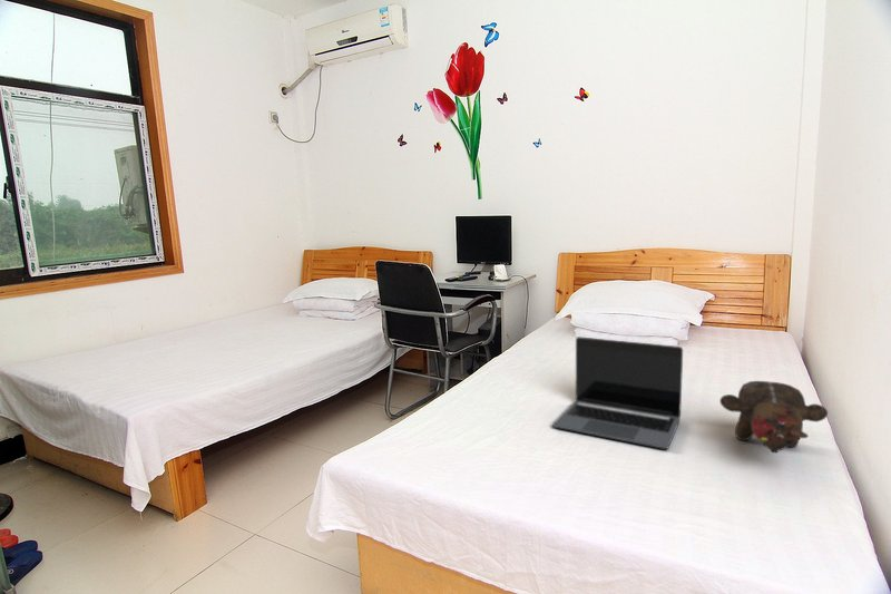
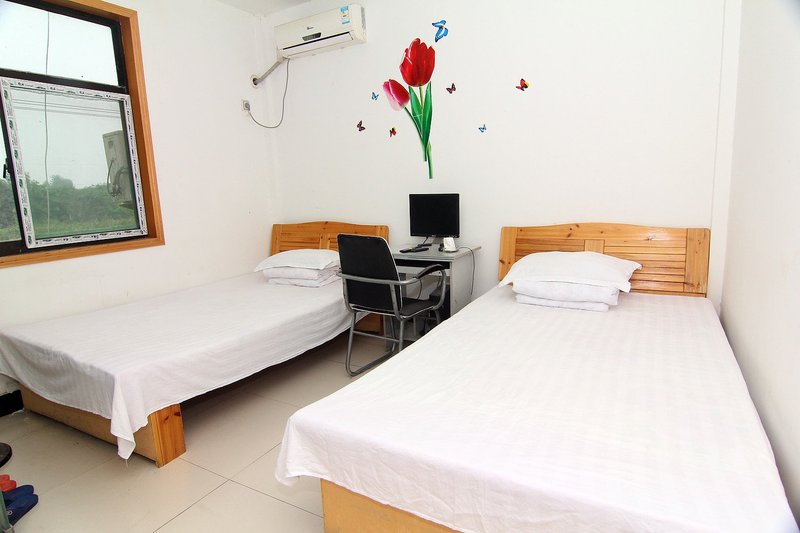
- laptop (616, 387)
- teddy bear (772, 428)
